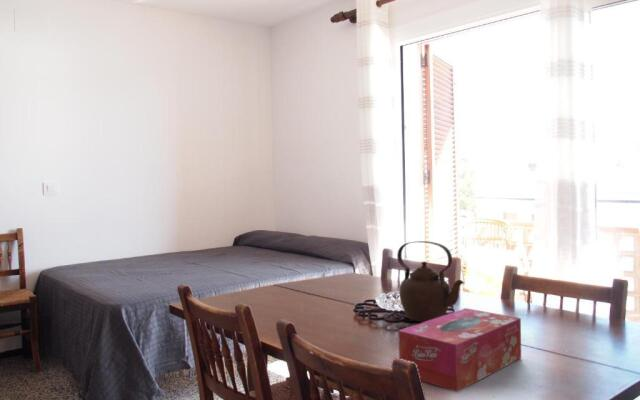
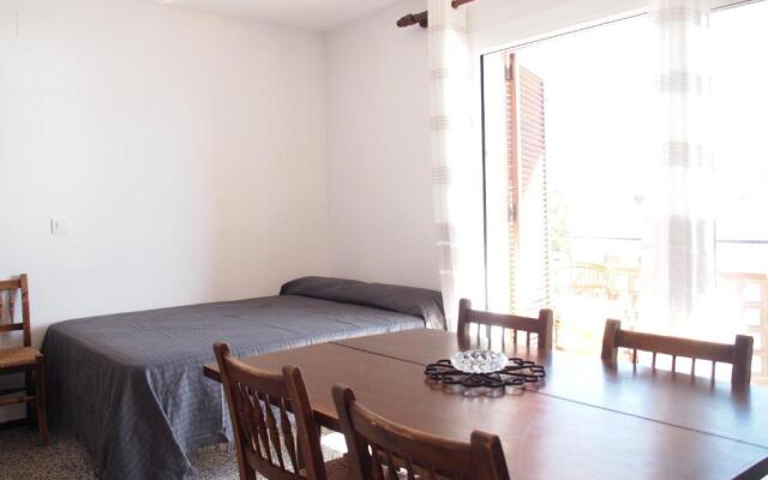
- tissue box (462, 344)
- teapot (430, 280)
